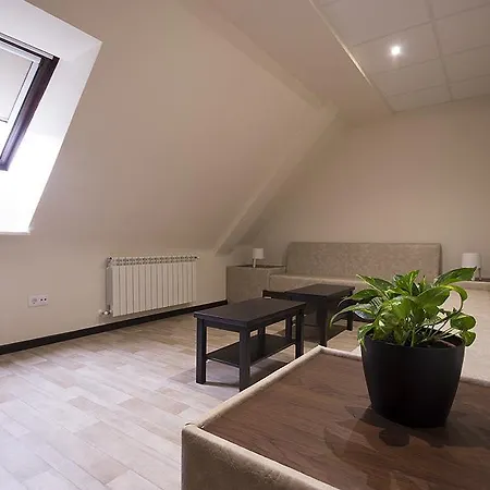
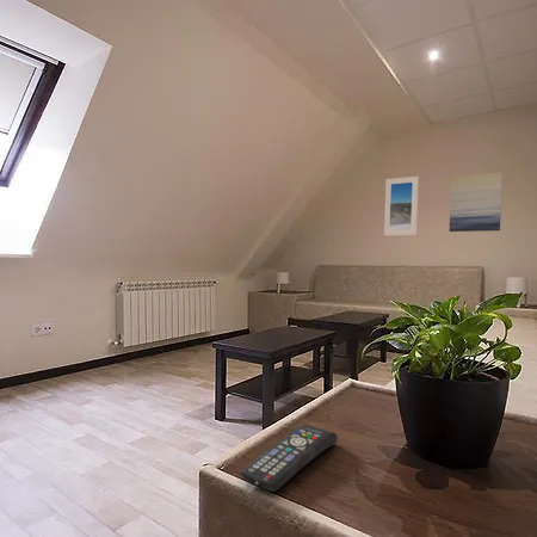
+ remote control (294, 452)
+ wall art (475, 202)
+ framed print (400, 206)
